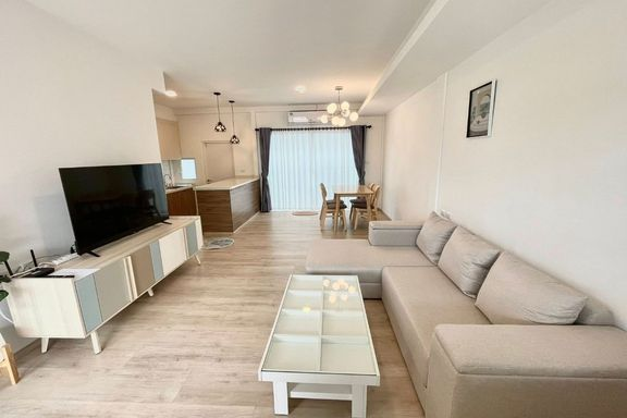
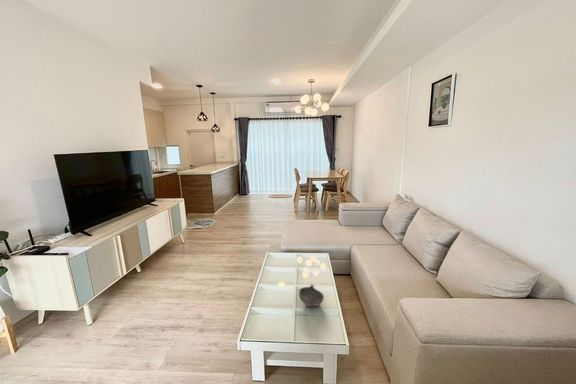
+ bowl (311, 297)
